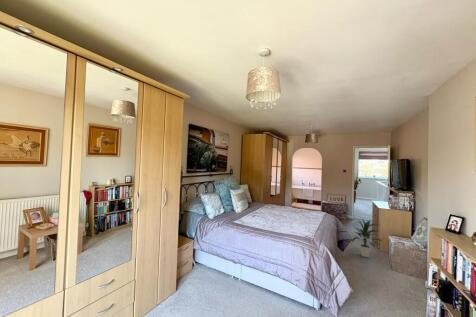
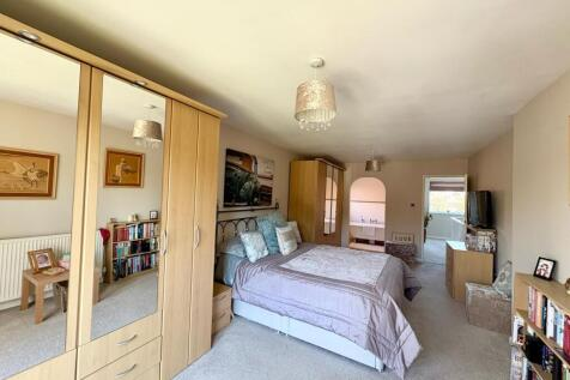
- indoor plant (365, 237)
